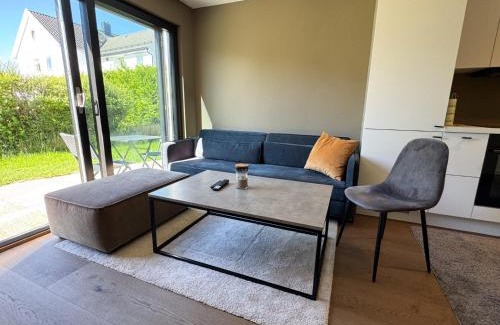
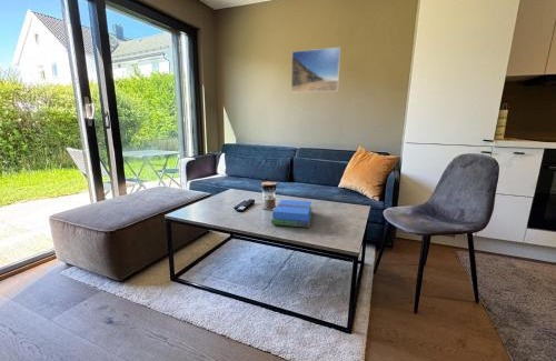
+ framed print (315, 70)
+ books (292, 211)
